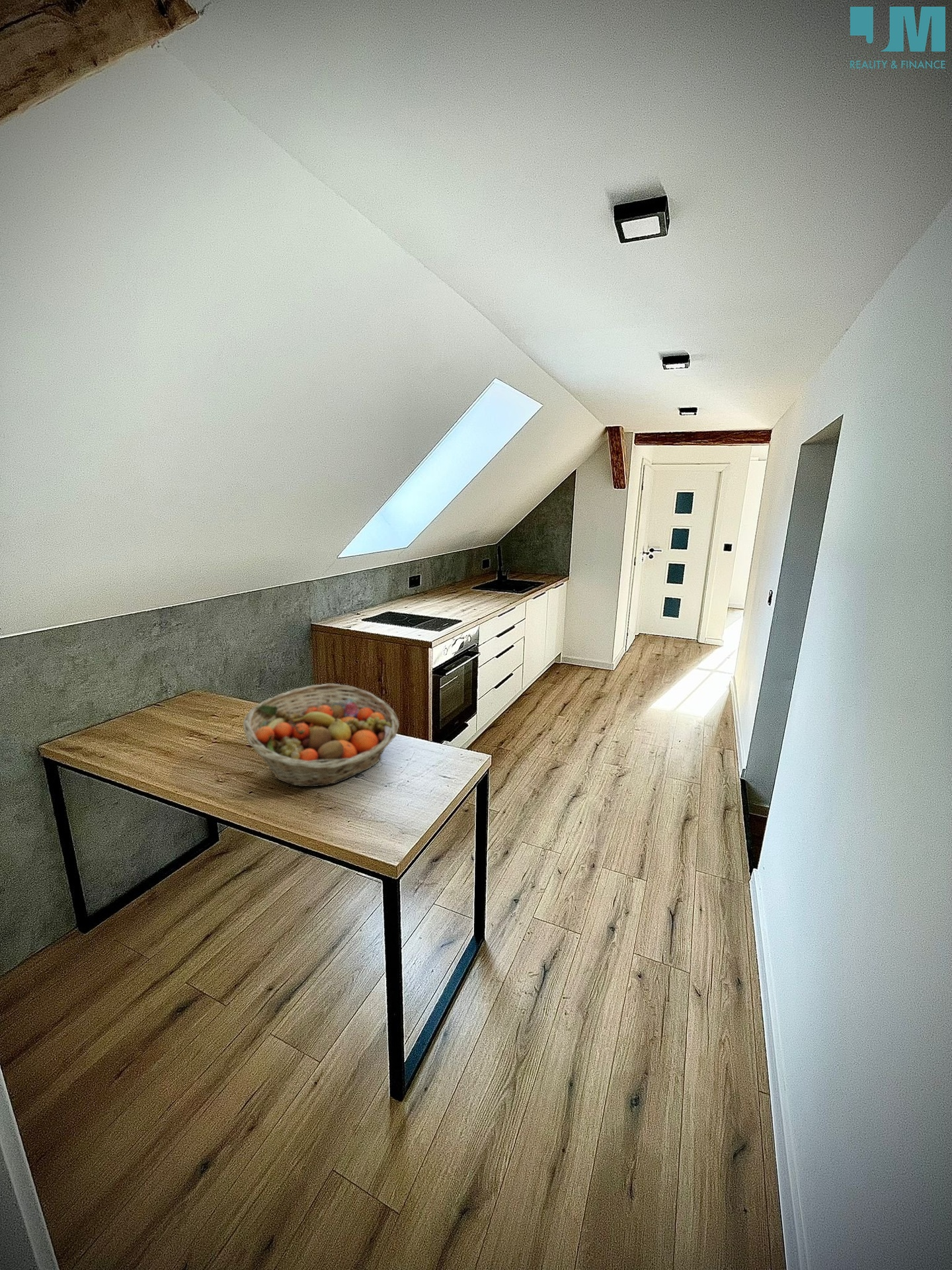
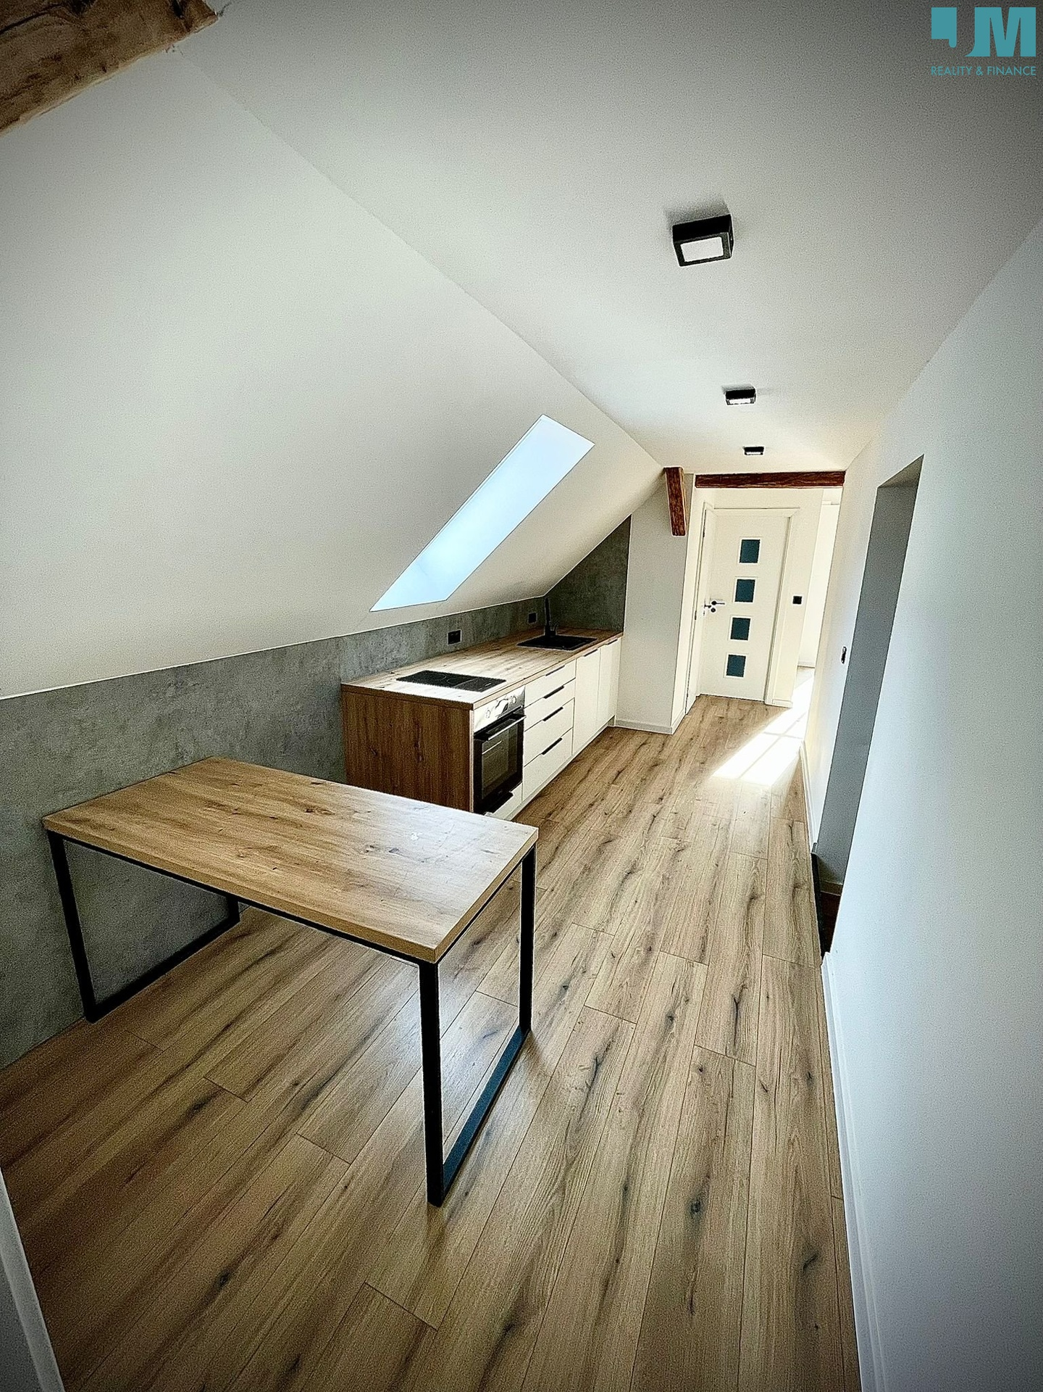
- fruit basket (325, 732)
